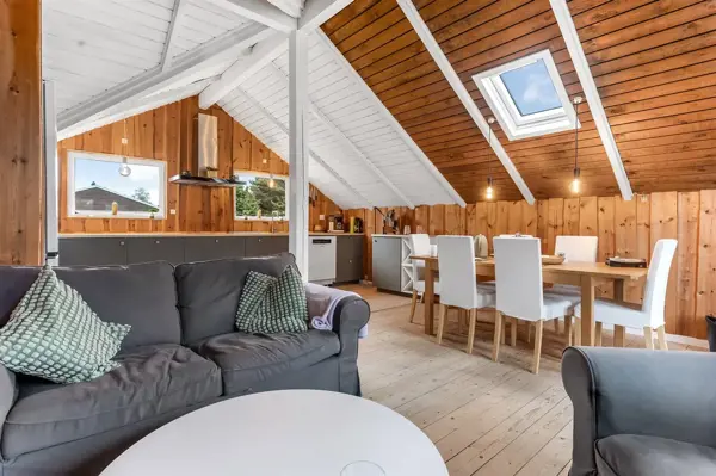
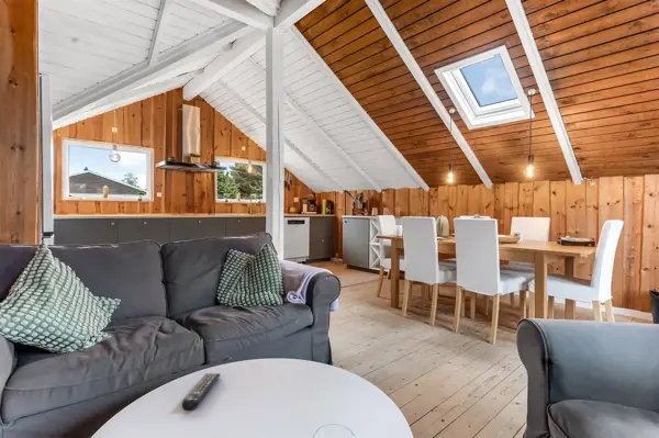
+ remote control (202, 389)
